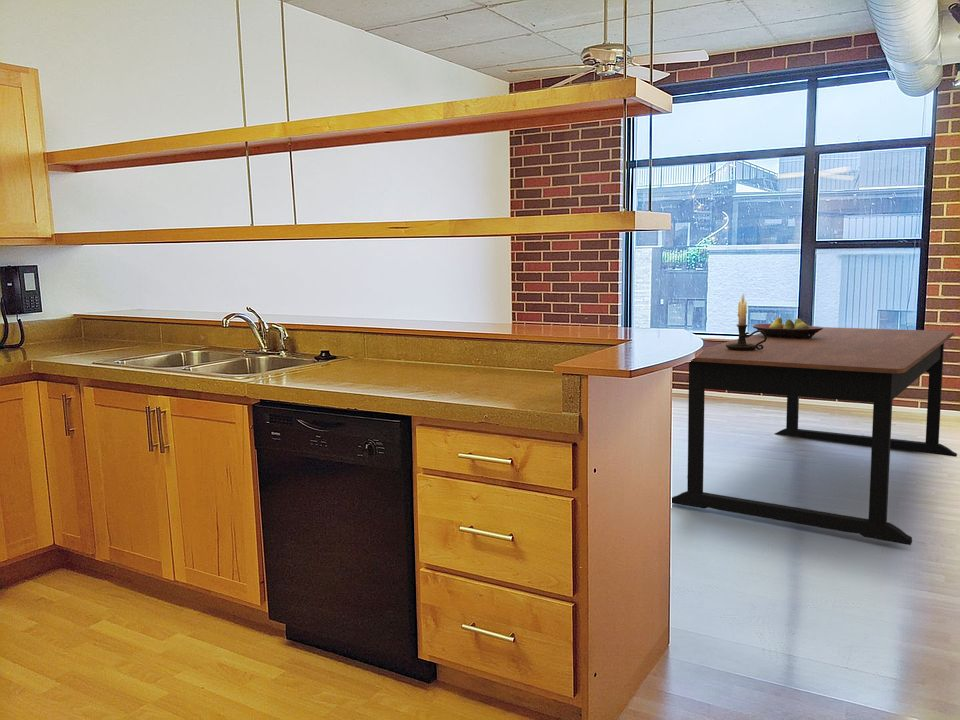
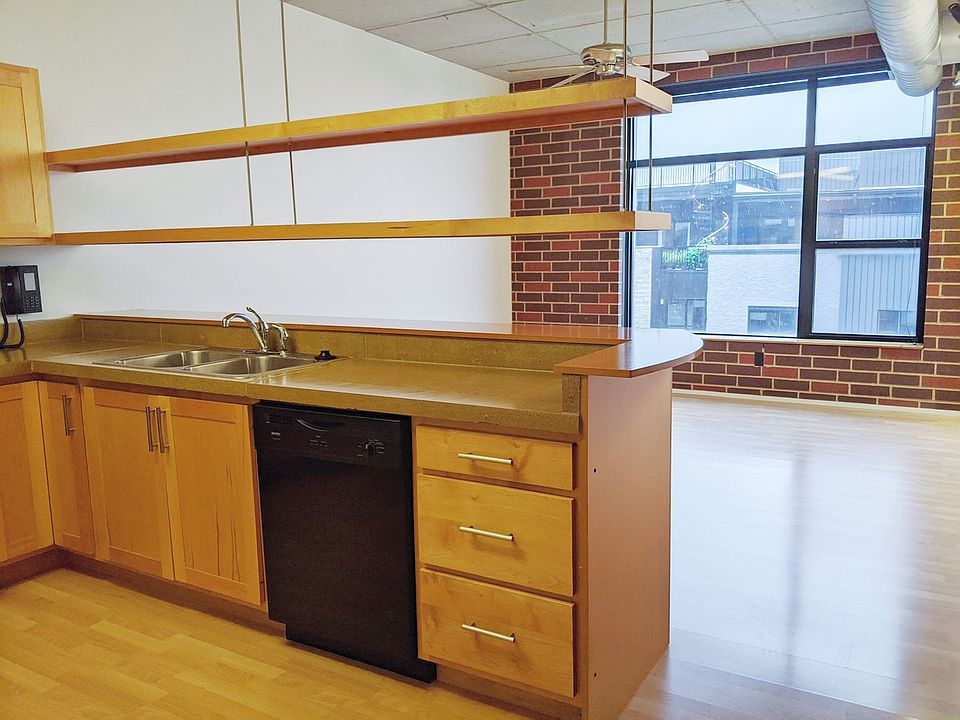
- fruit bowl (787, 327)
- candle holder (745, 320)
- dining table (827, 398)
